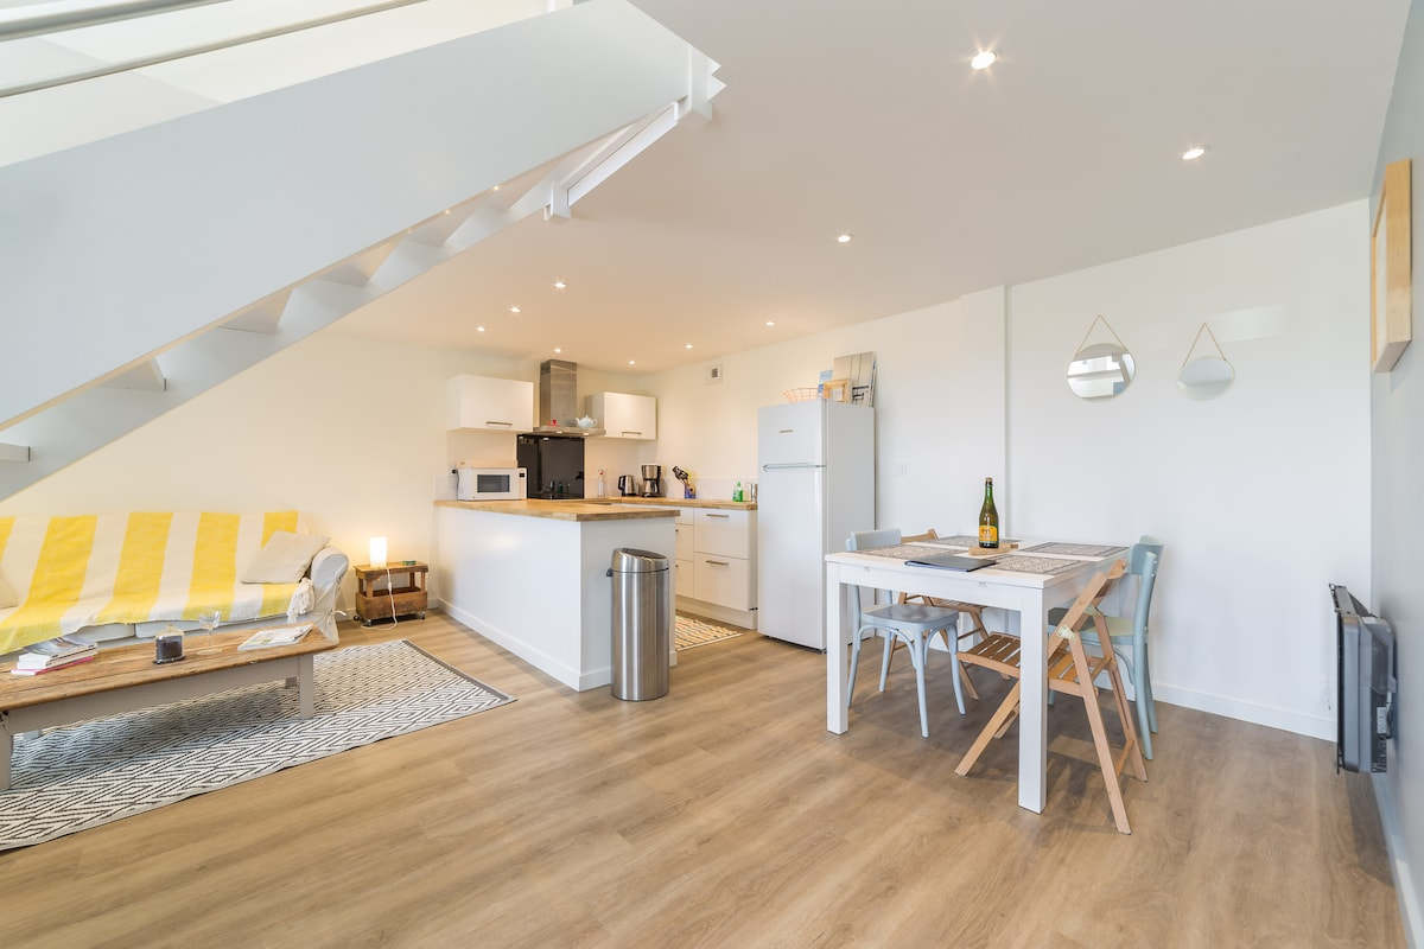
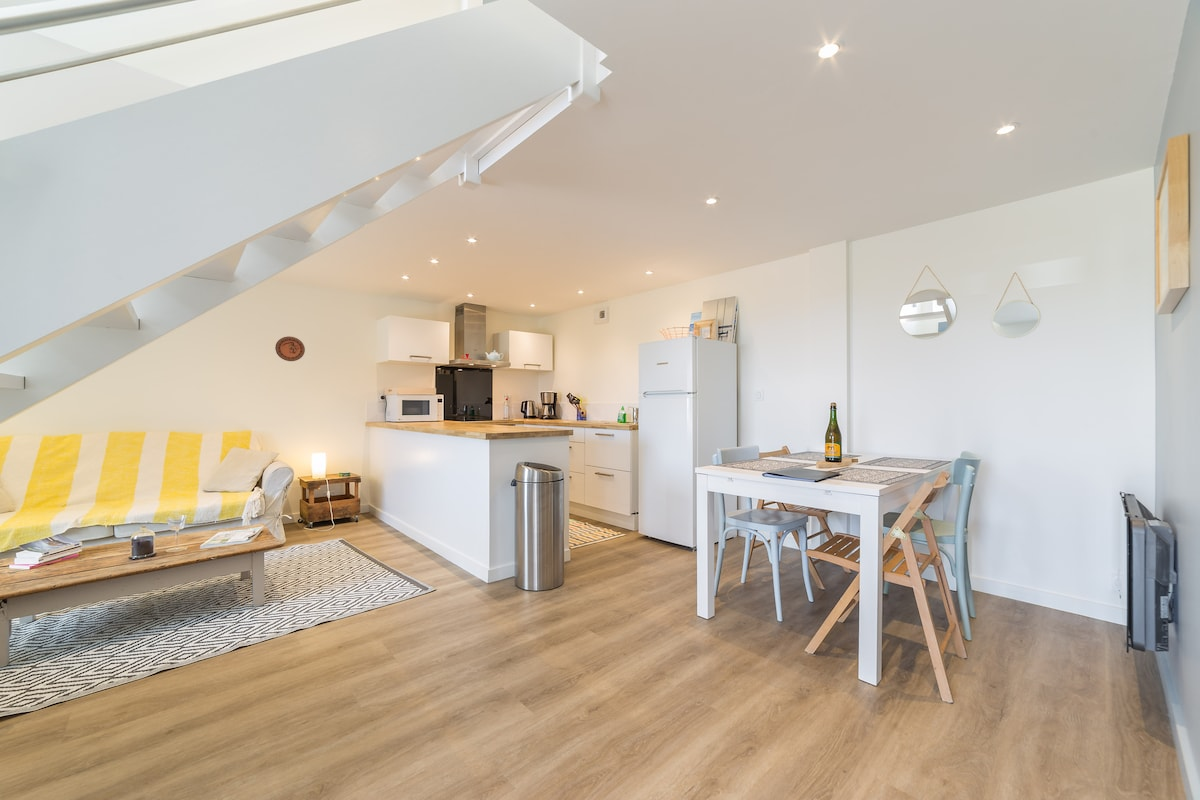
+ decorative plate (290, 348)
